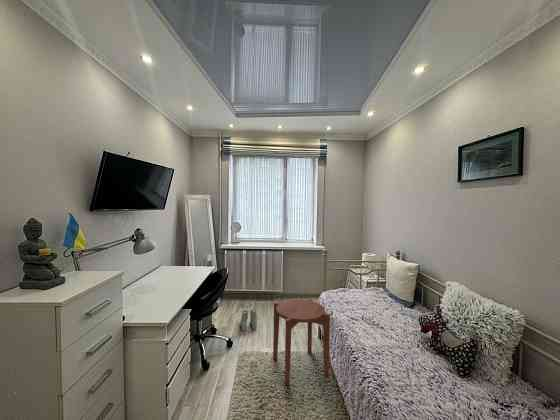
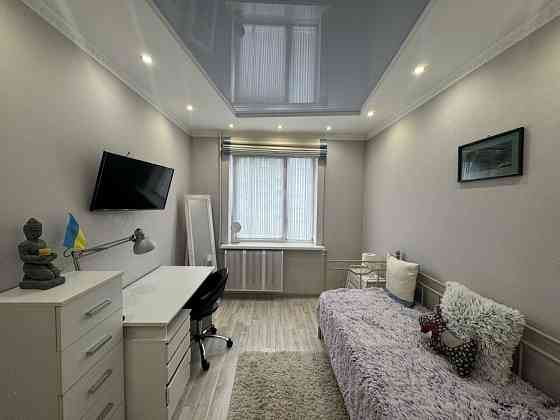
- side table (308, 337)
- boots (247, 316)
